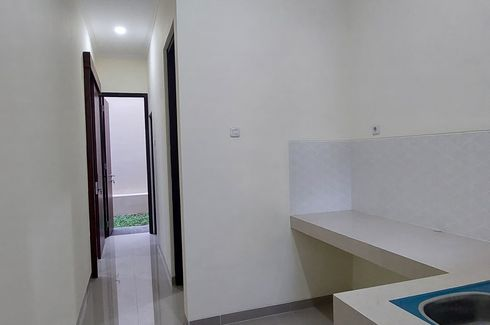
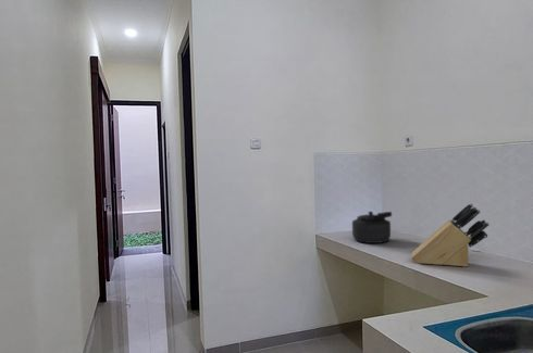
+ knife block (448, 234)
+ kettle (372, 225)
